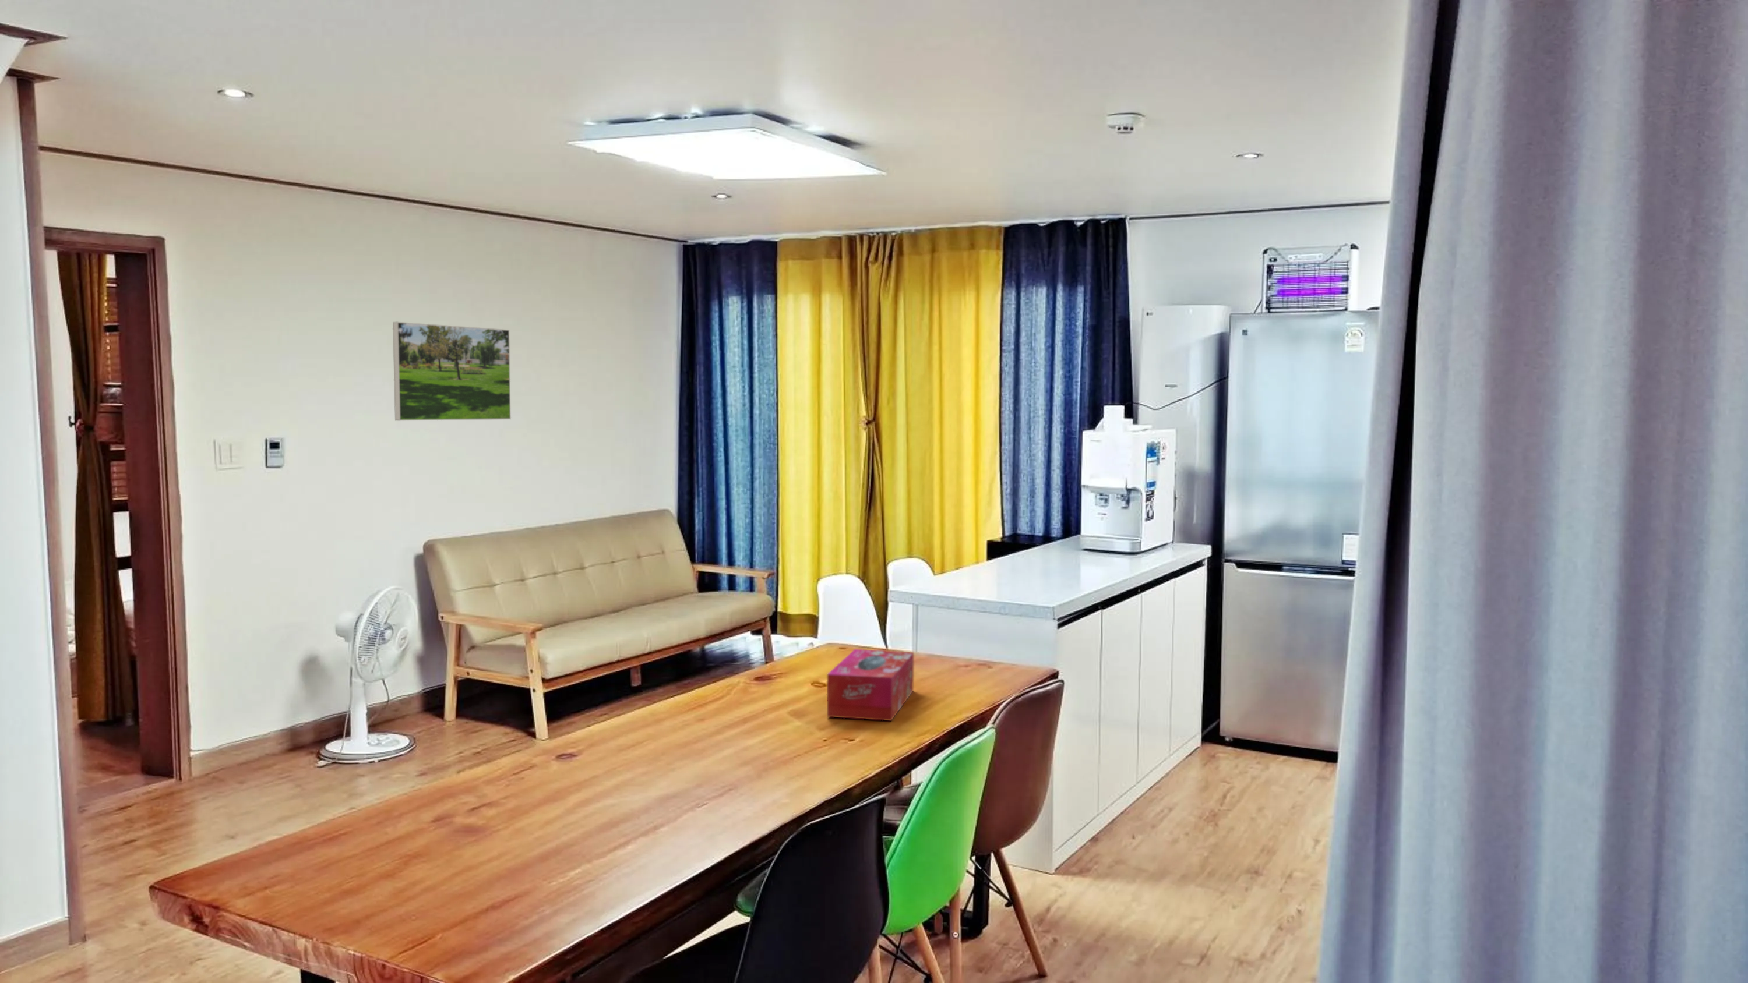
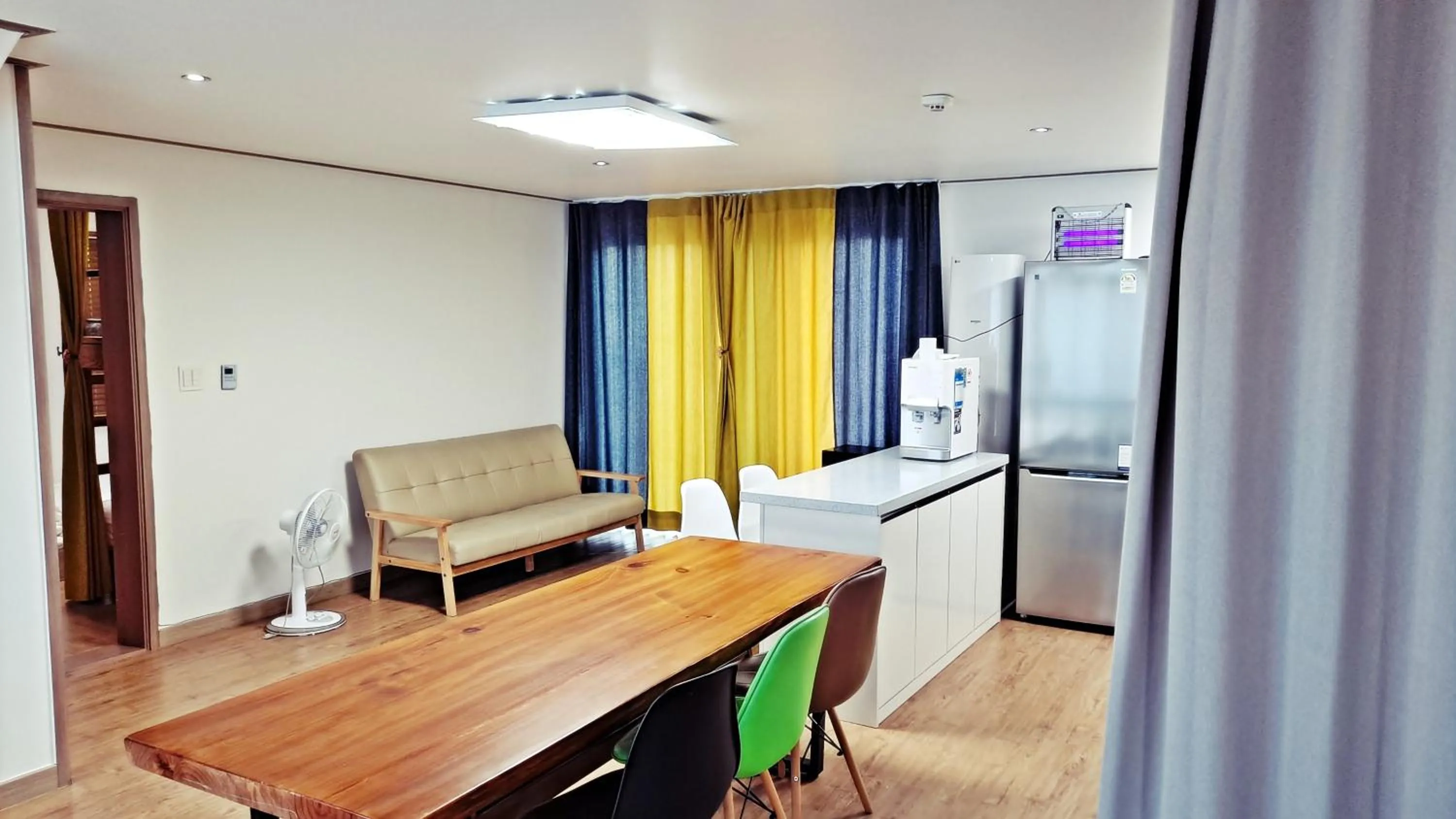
- tissue box (872, 683)
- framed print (455, 373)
